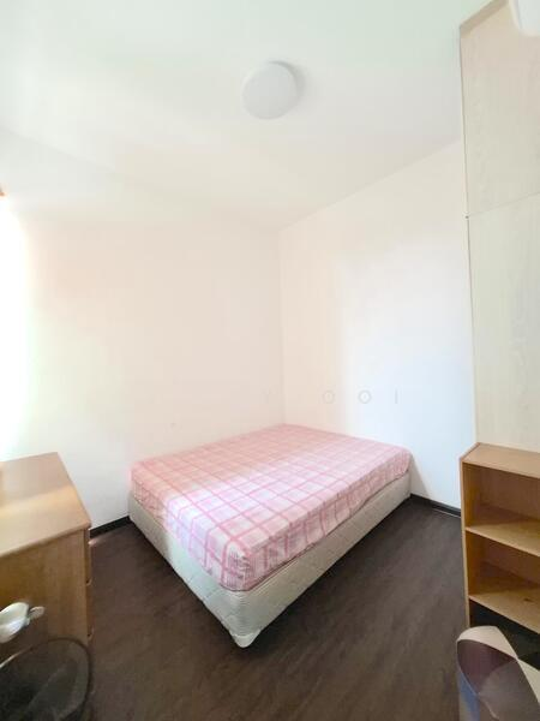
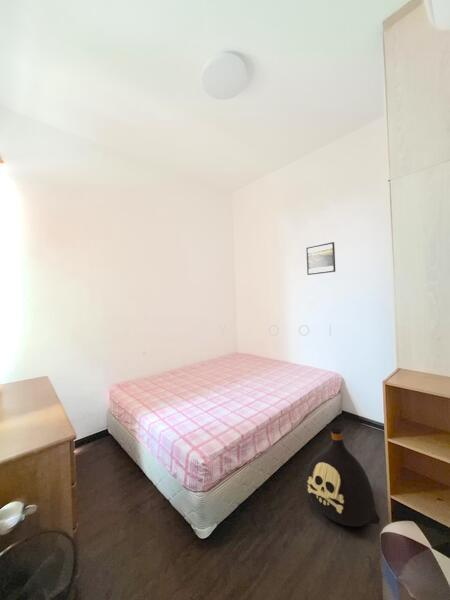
+ bag (337, 465)
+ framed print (320, 259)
